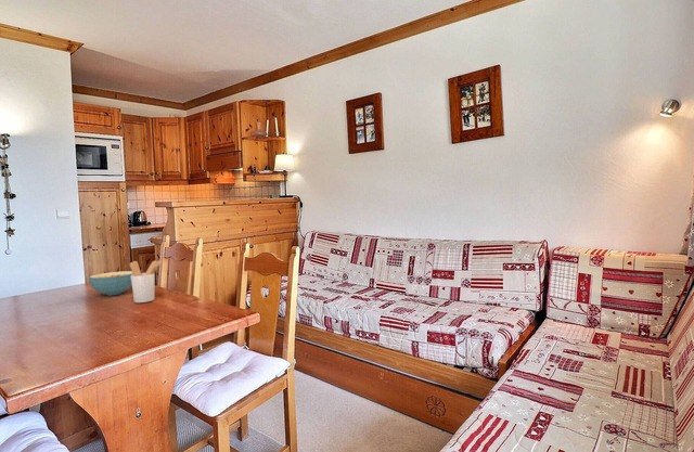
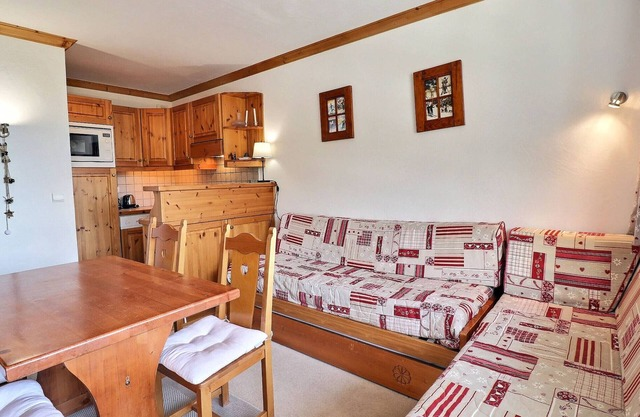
- cereal bowl (113, 284)
- utensil holder (147, 280)
